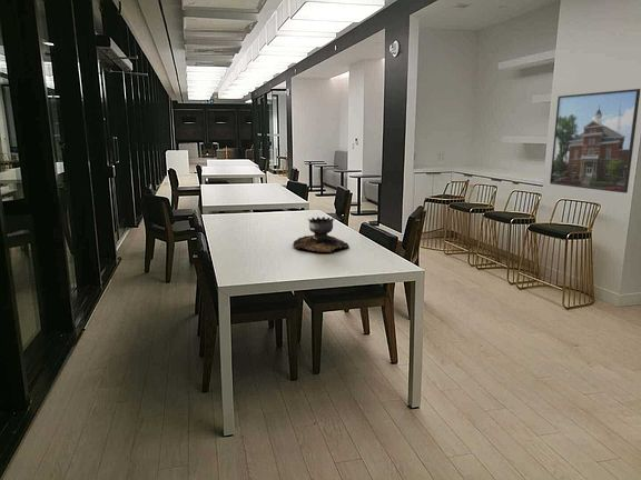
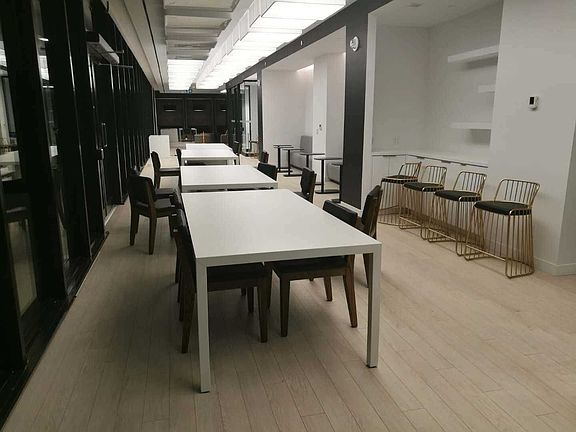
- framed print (590, 141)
- brazier (320, 232)
